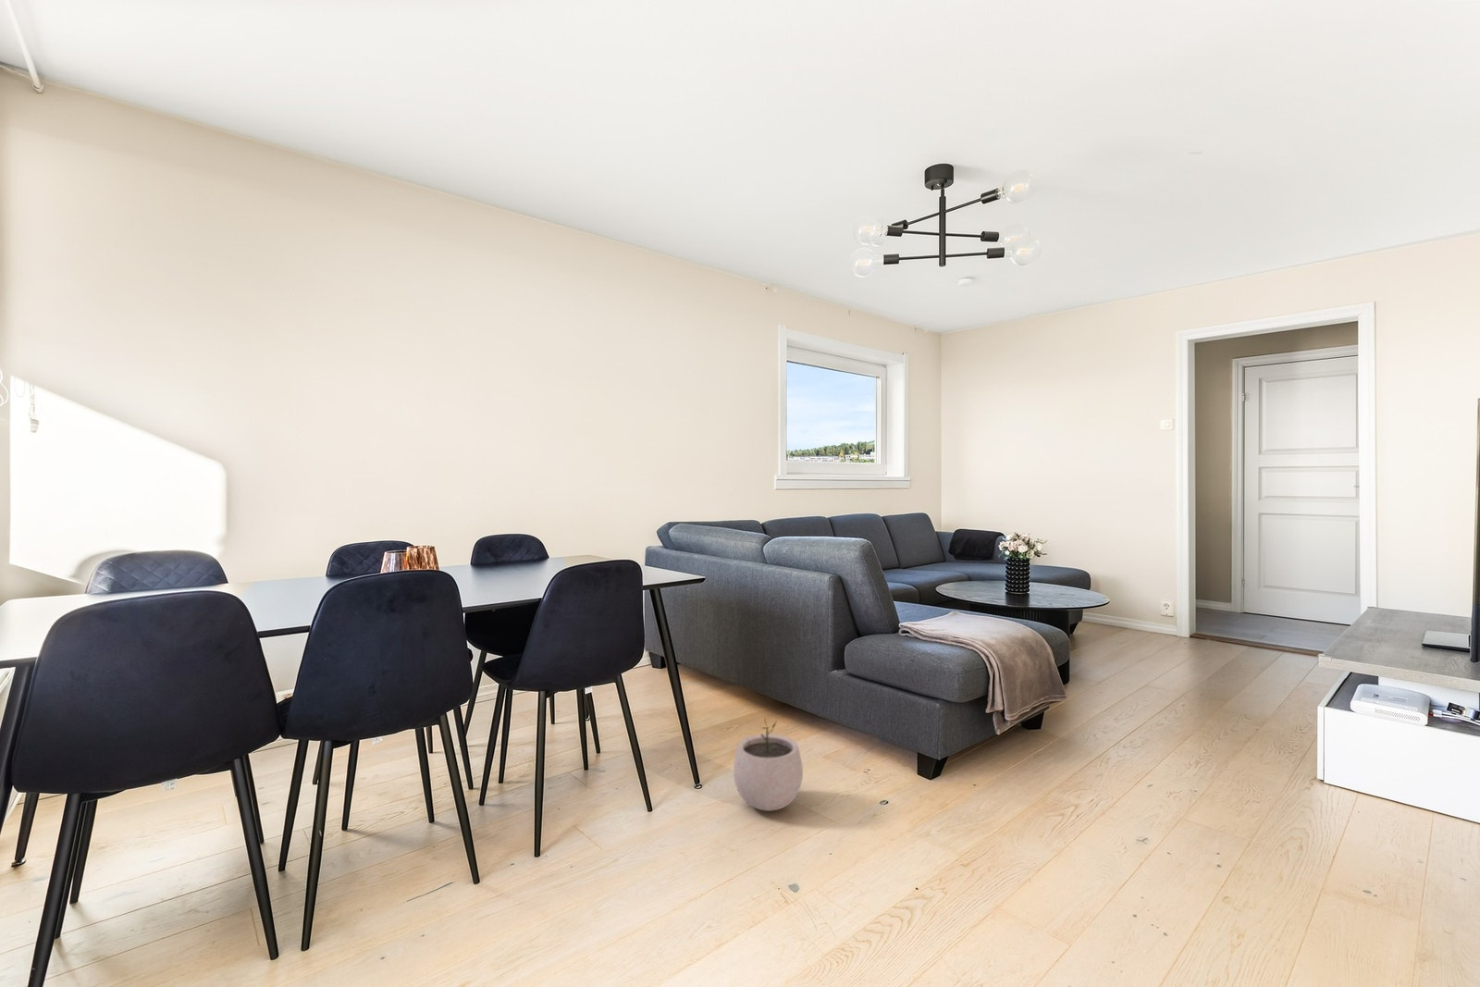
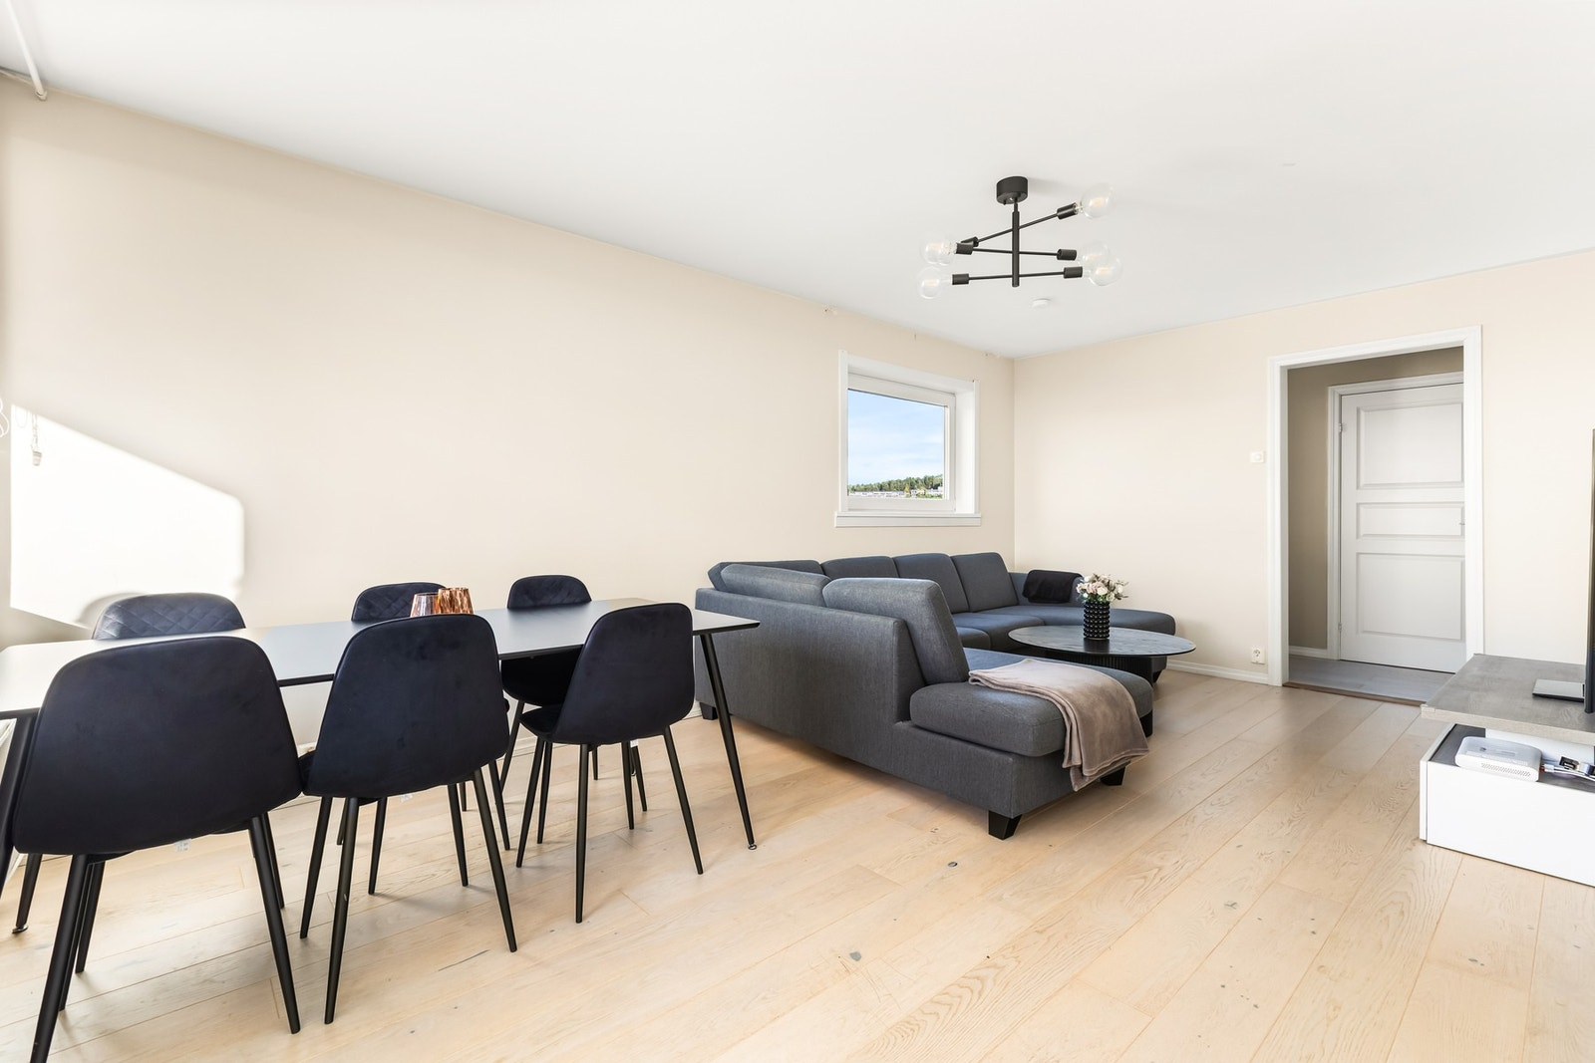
- plant pot (768, 762)
